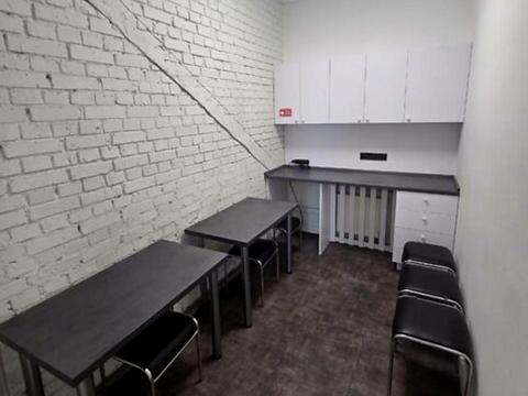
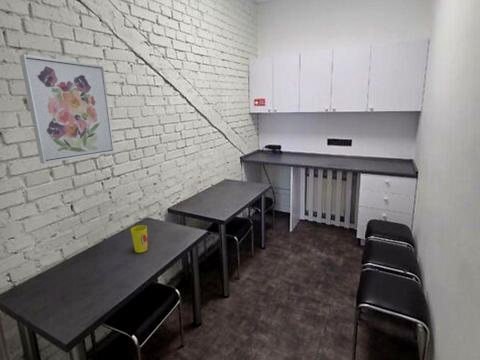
+ cup (140, 239)
+ wall art (74, 111)
